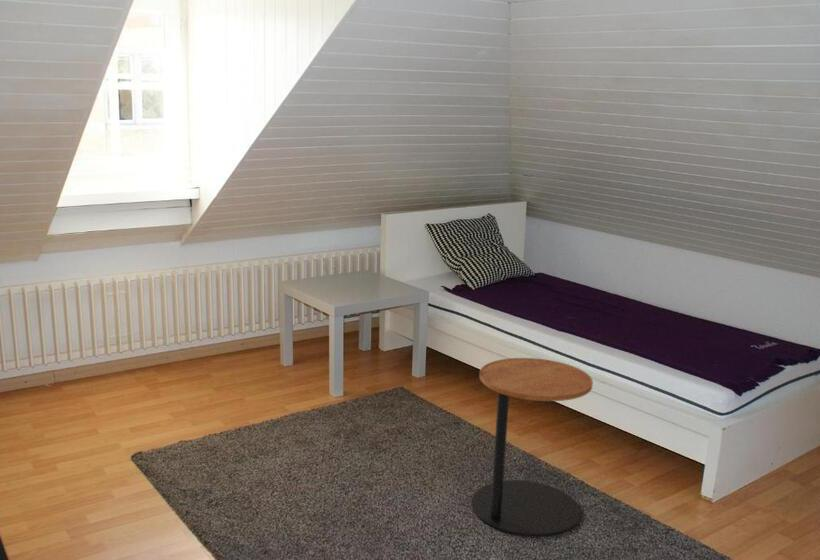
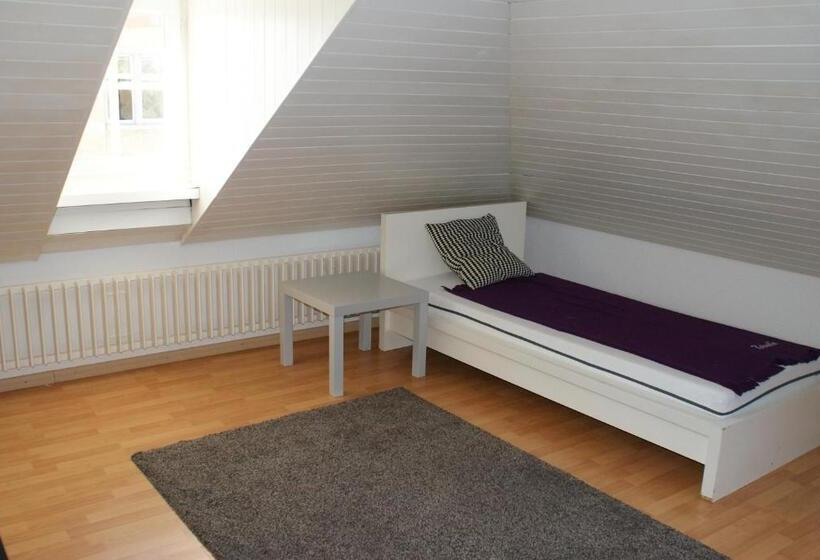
- side table (505, 442)
